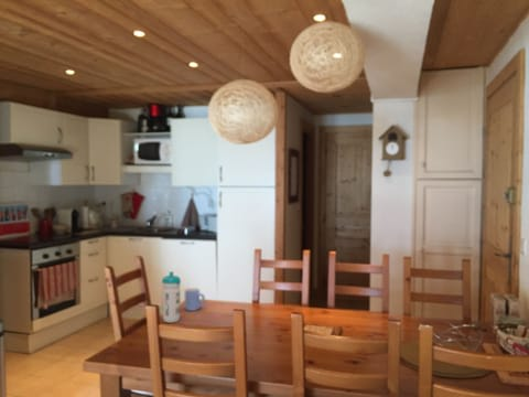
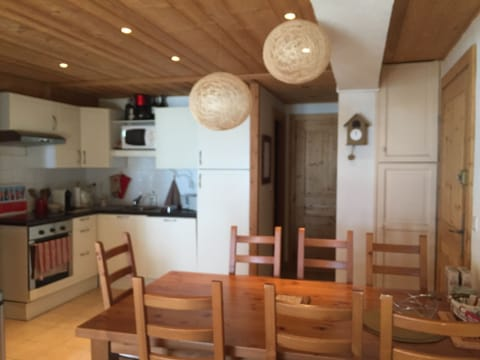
- mug (194, 299)
- water bottle (171, 296)
